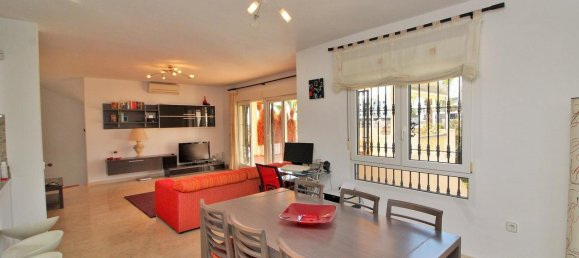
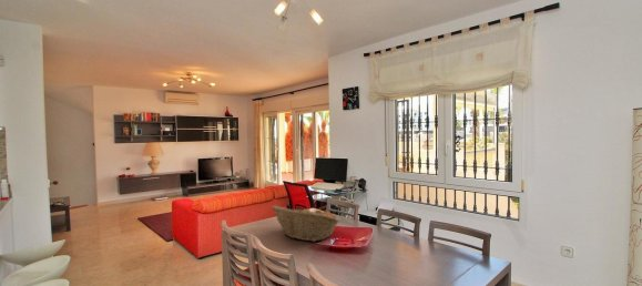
+ fruit basket (305, 218)
